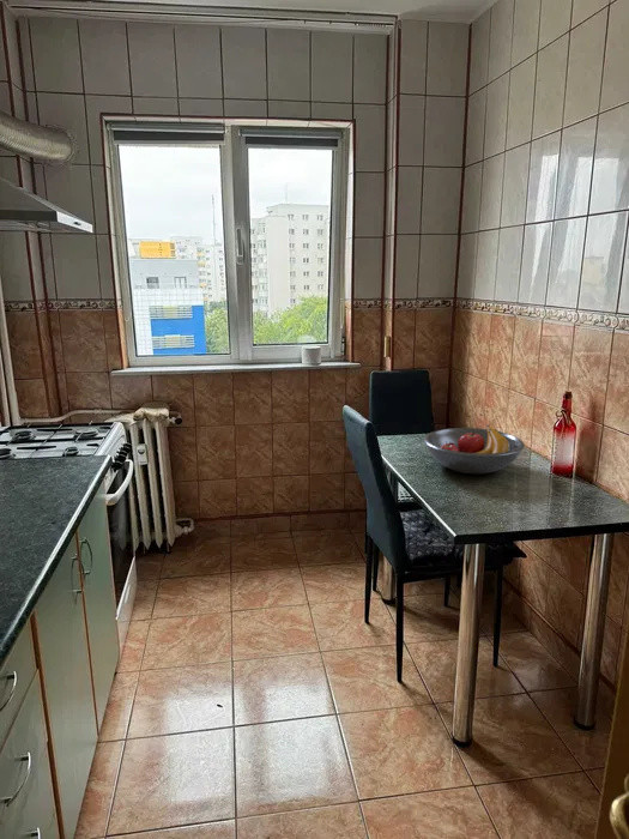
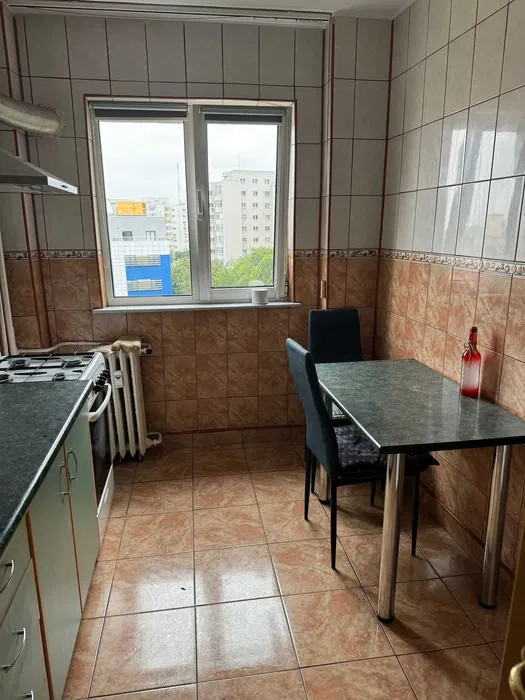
- fruit bowl (472, 449)
